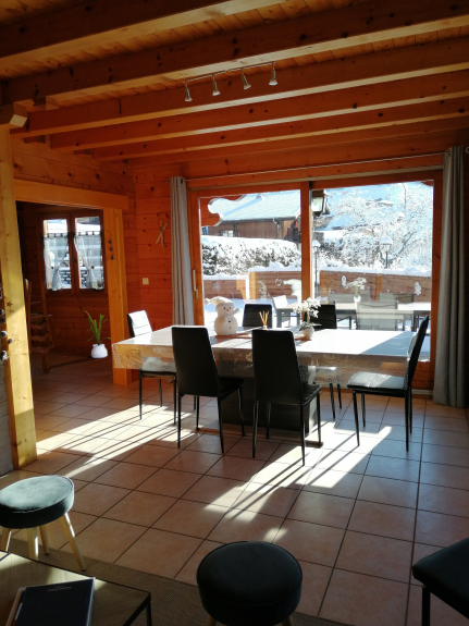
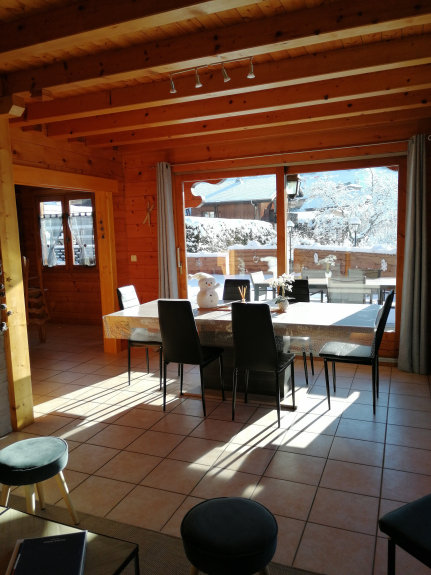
- house plant (96, 332)
